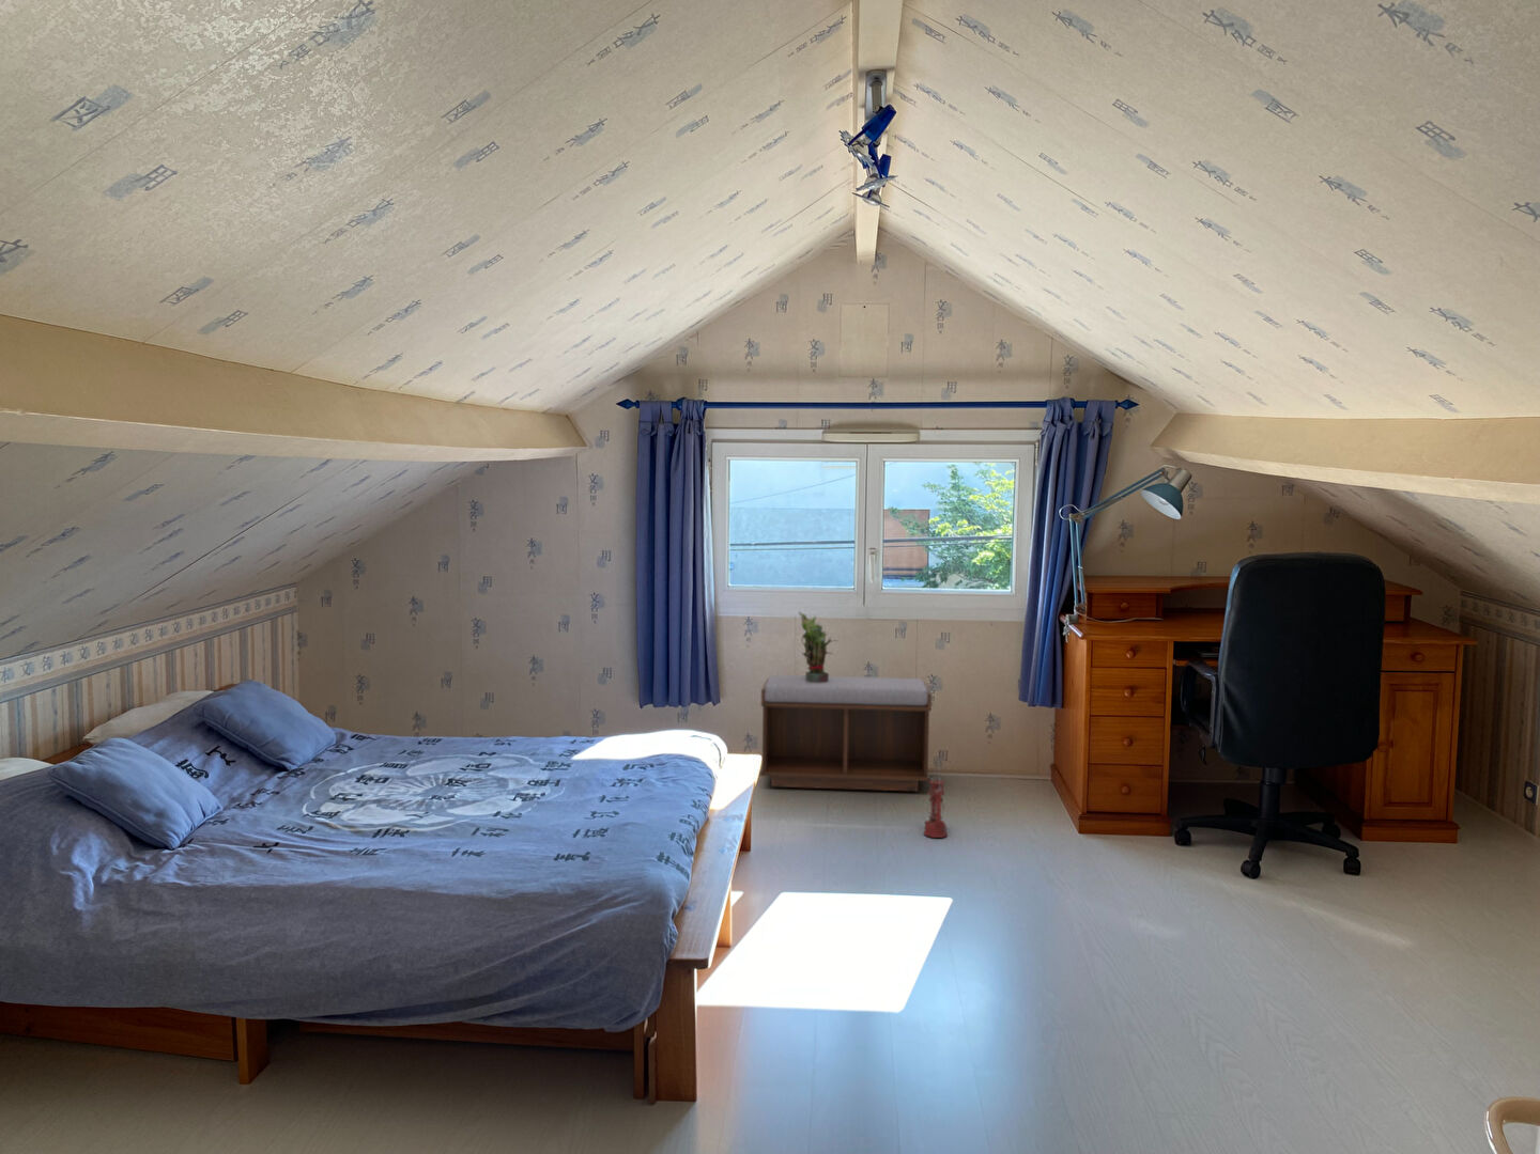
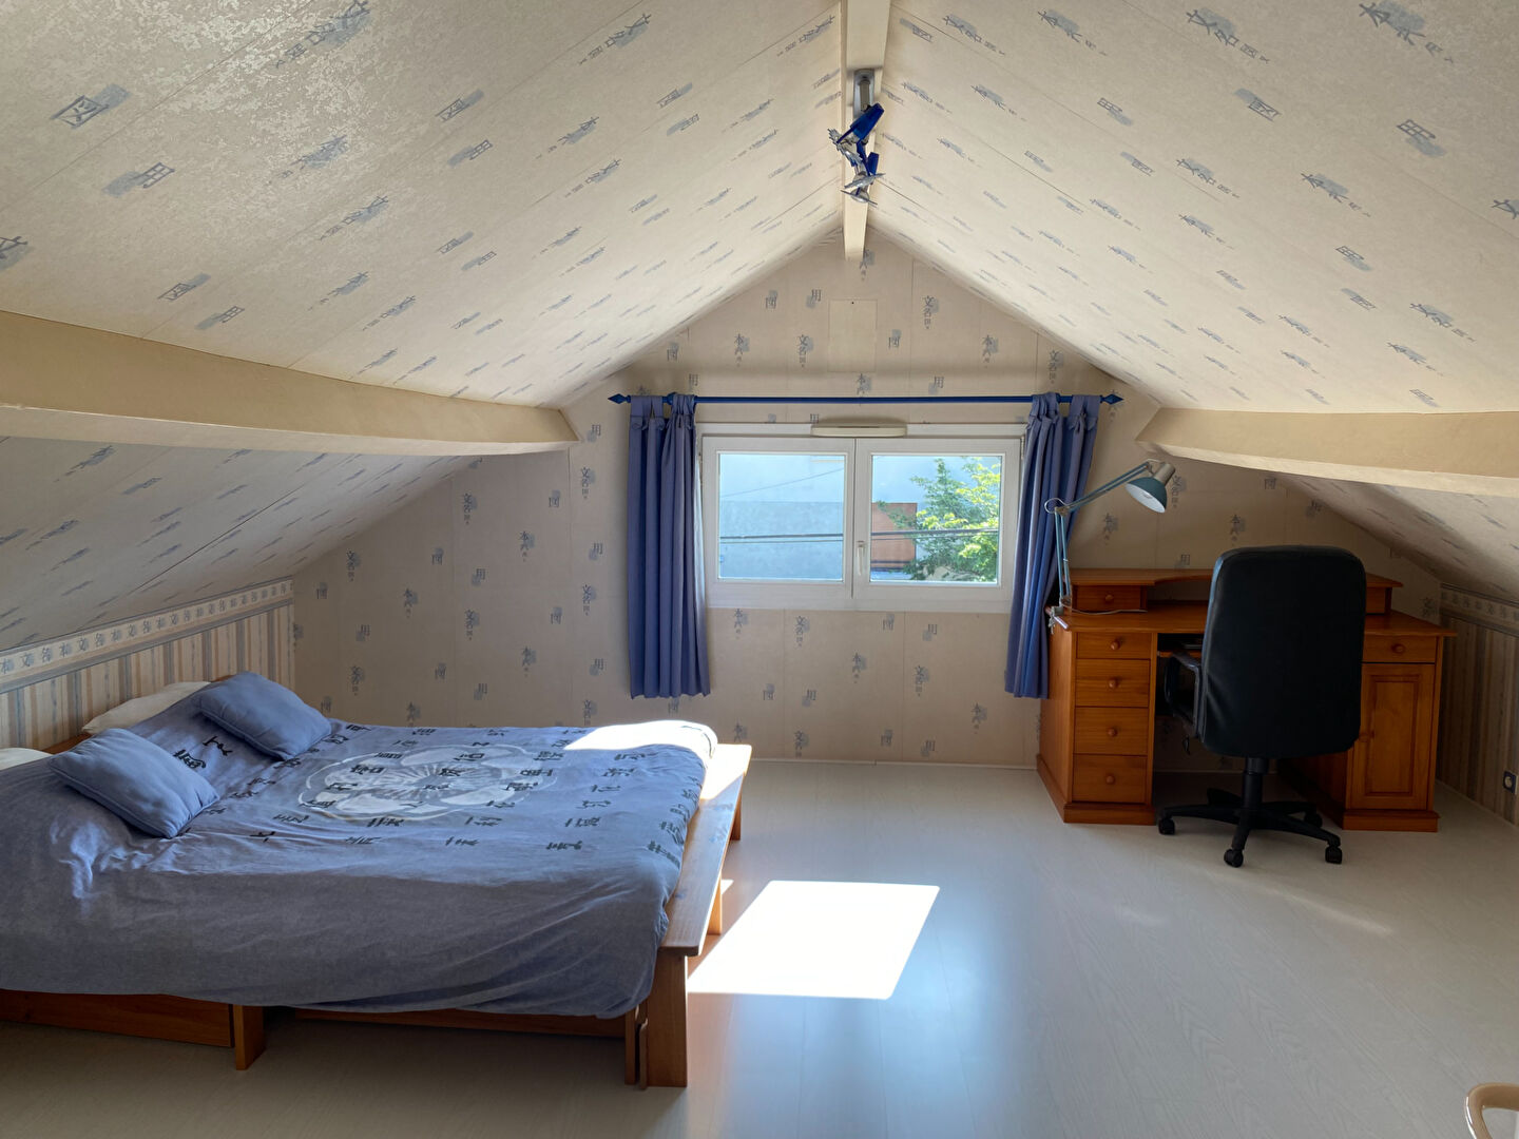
- lantern (936, 796)
- potted plant (814, 645)
- bench (845, 730)
